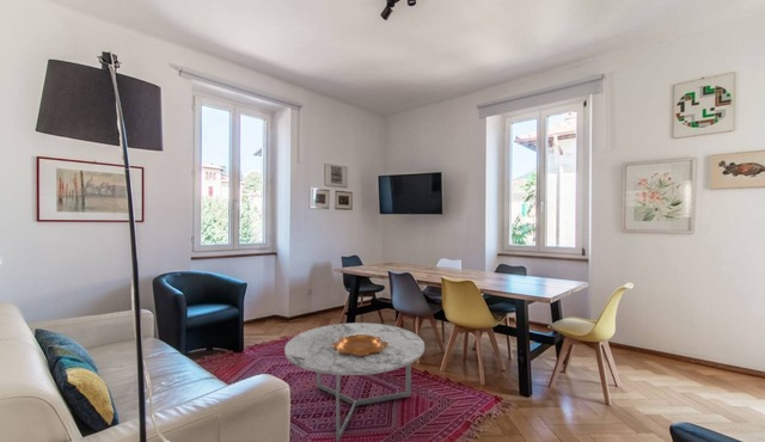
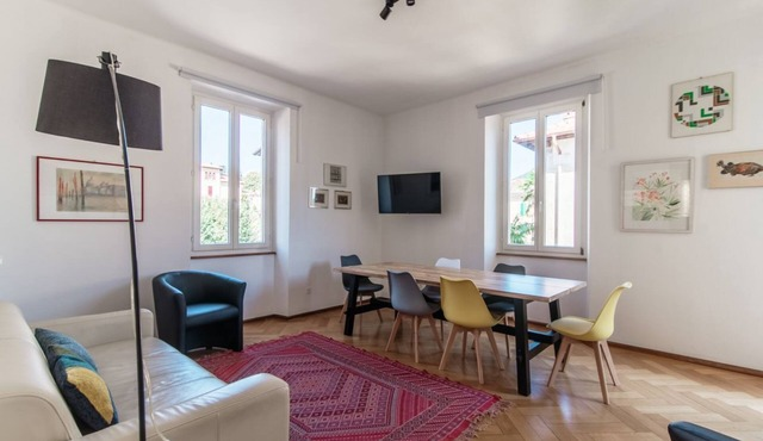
- decorative bowl (360, 343)
- coffee table (355, 374)
